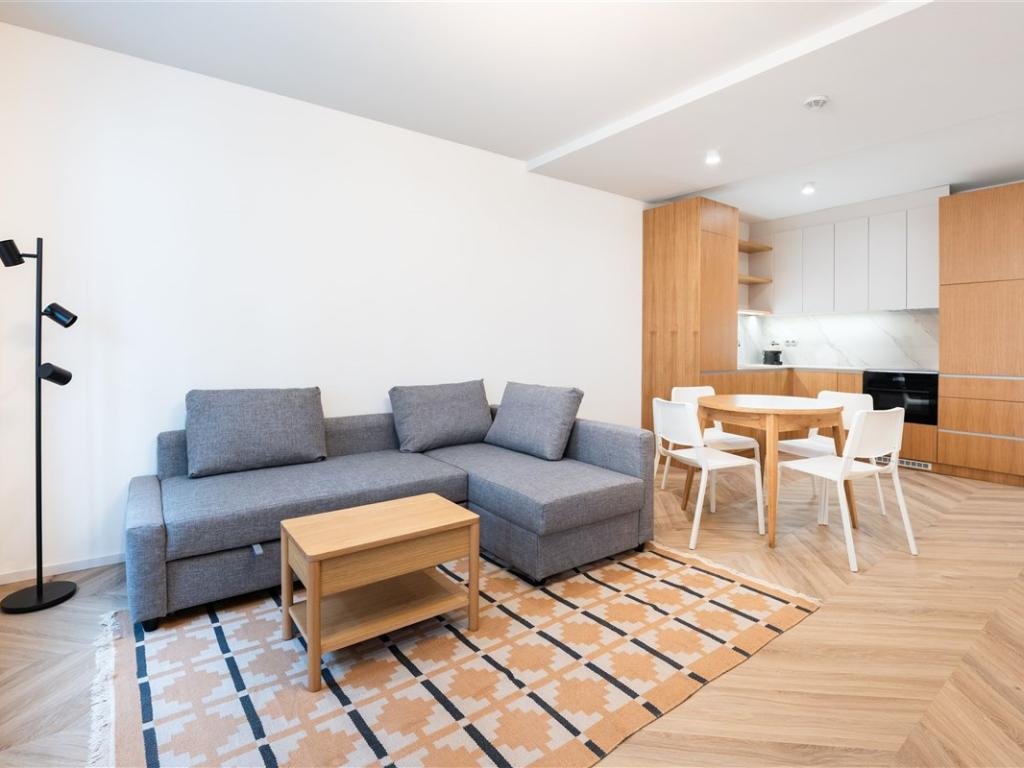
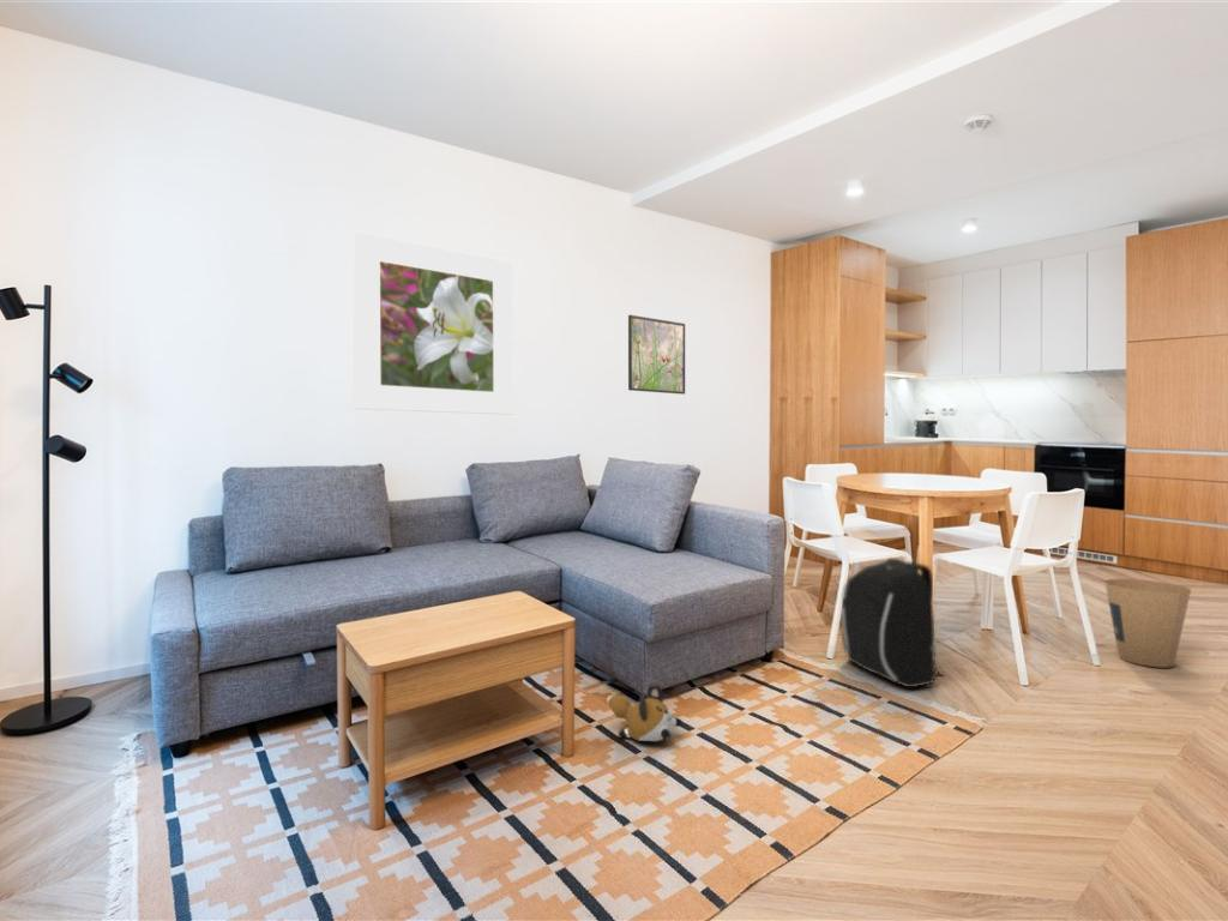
+ plush toy (640, 711)
+ backpack (893, 616)
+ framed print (657, 355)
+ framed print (439, 330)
+ trash can (1145, 622)
